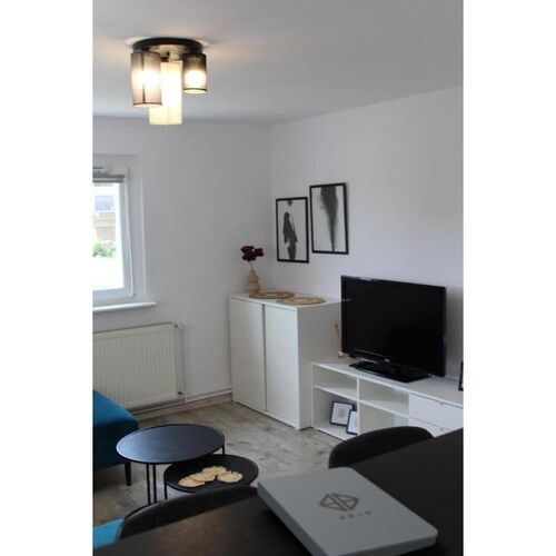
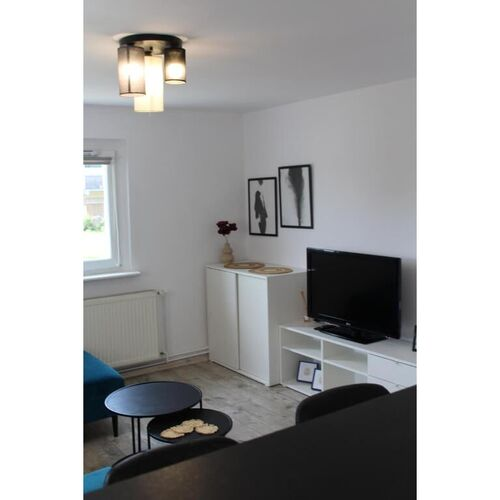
- notepad (340, 510)
